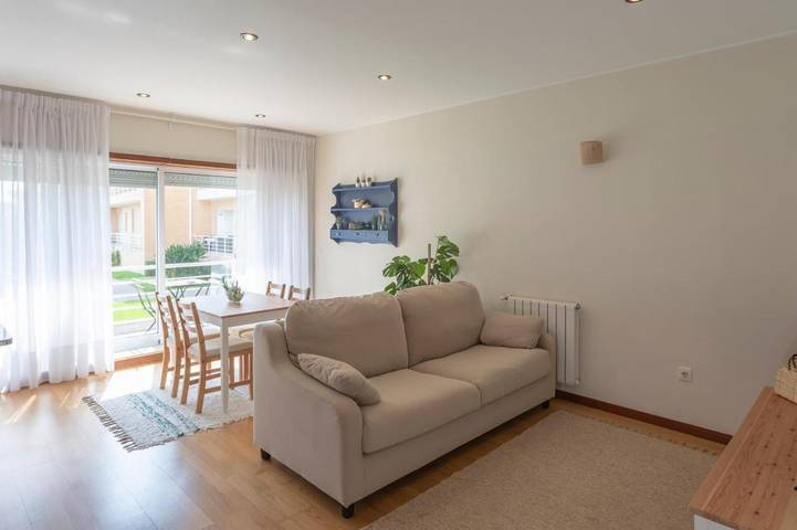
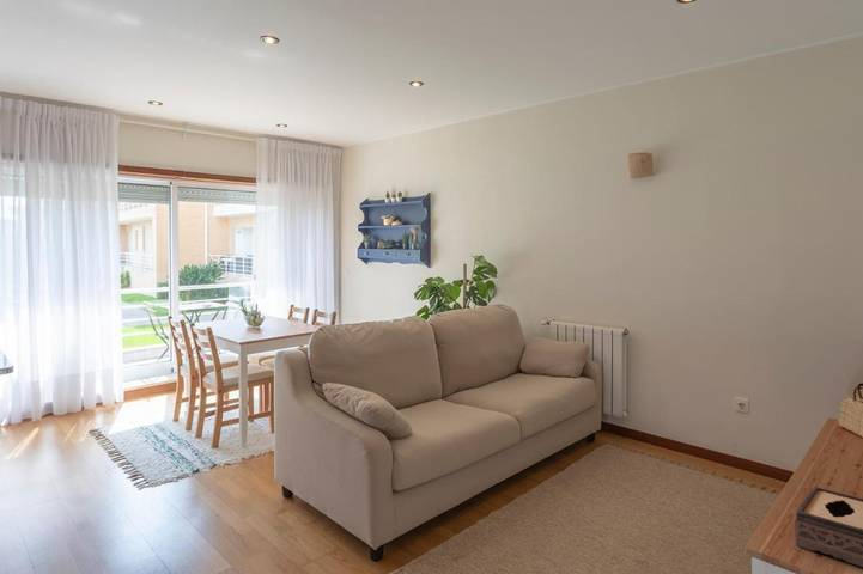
+ tissue box (838, 523)
